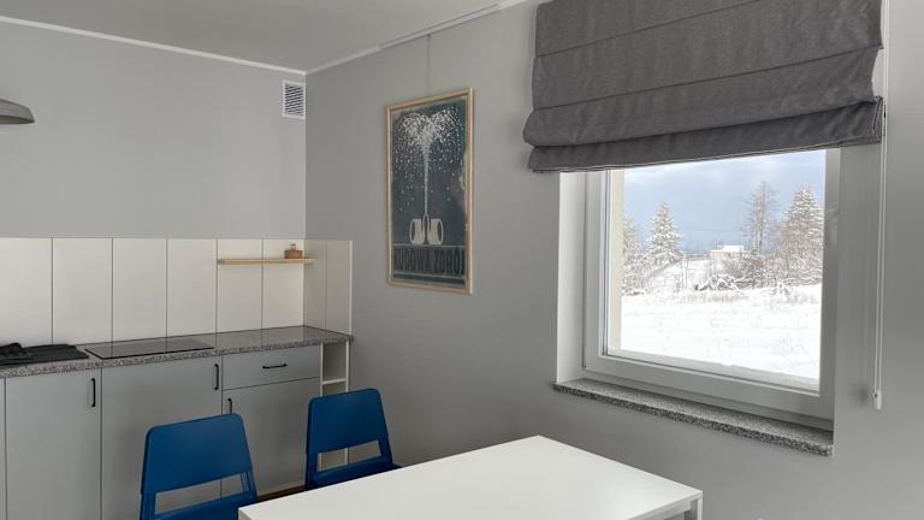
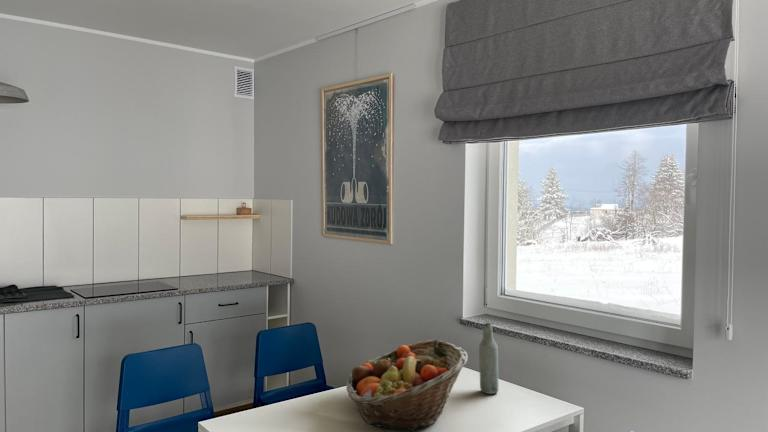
+ bottle (489, 357)
+ fruit basket (405, 380)
